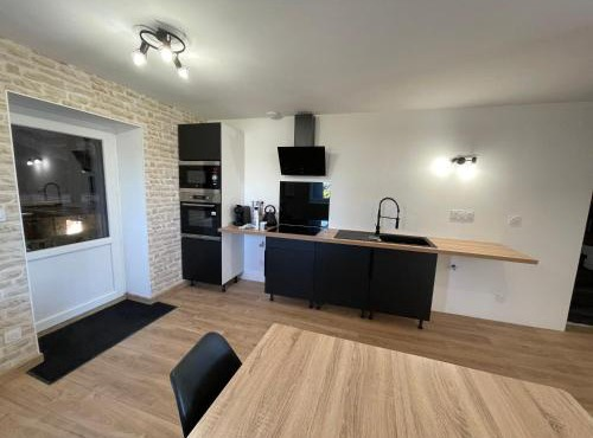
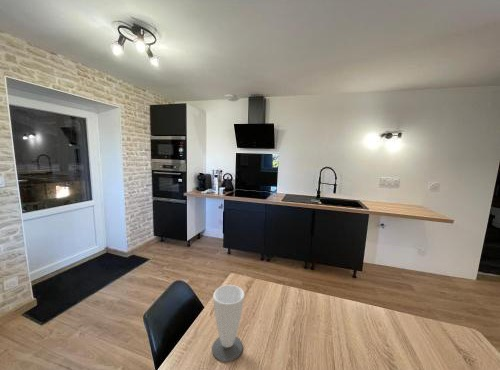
+ cup (228, 321)
